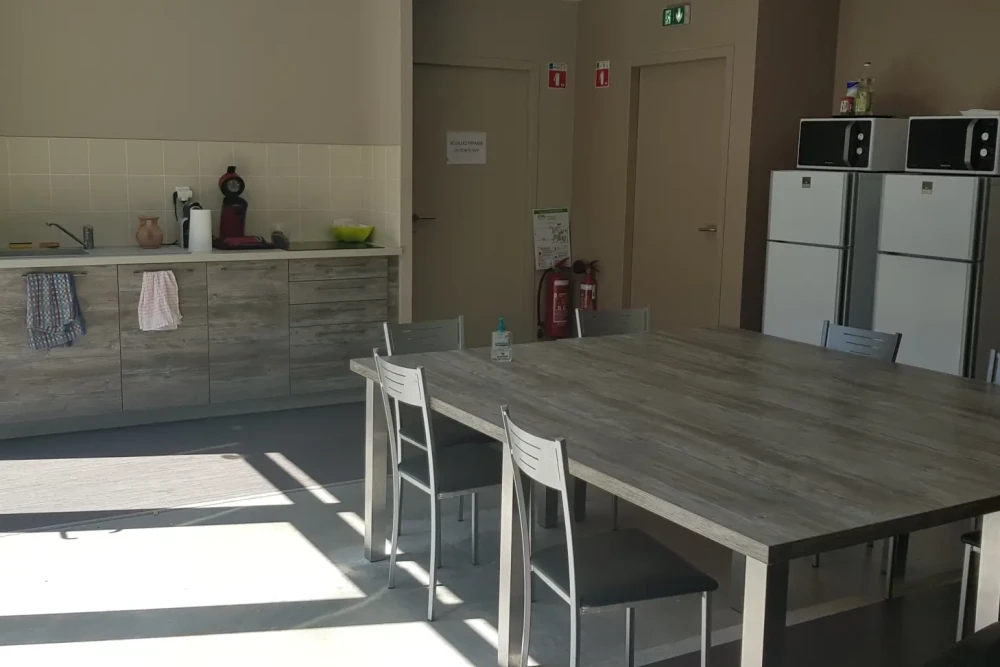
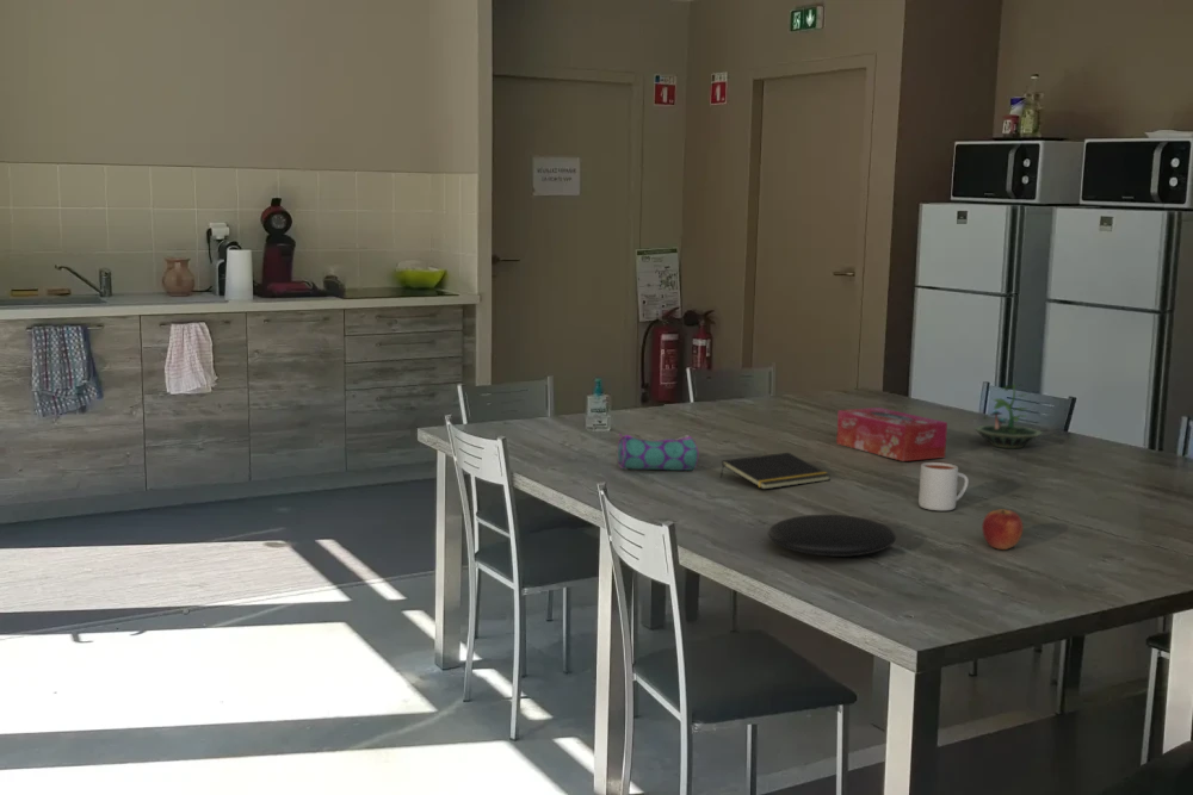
+ plate (832, 534)
+ pencil case (656, 452)
+ terrarium (1013, 395)
+ tissue box (890, 433)
+ mug (944, 486)
+ notepad (775, 470)
+ apple (1002, 529)
